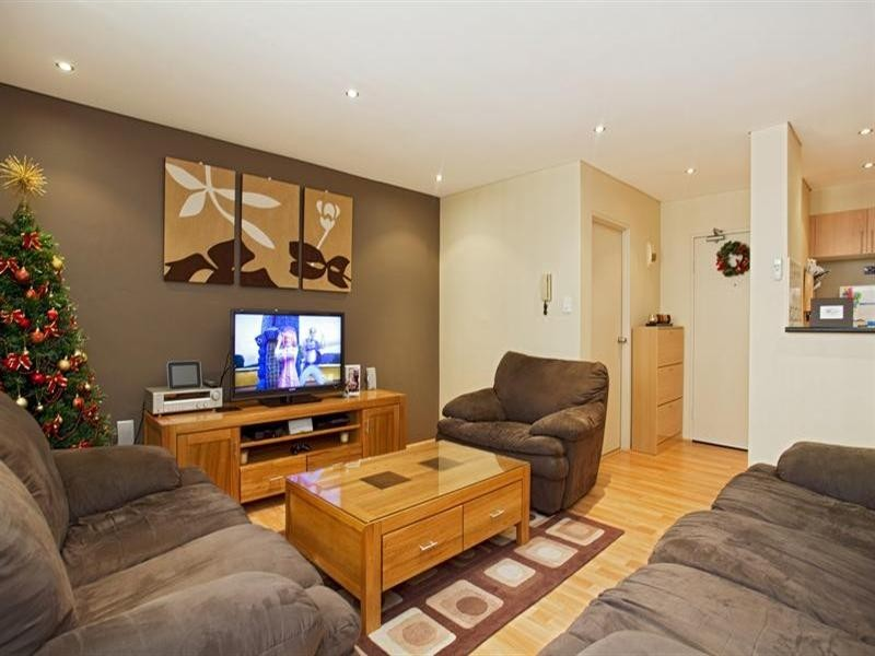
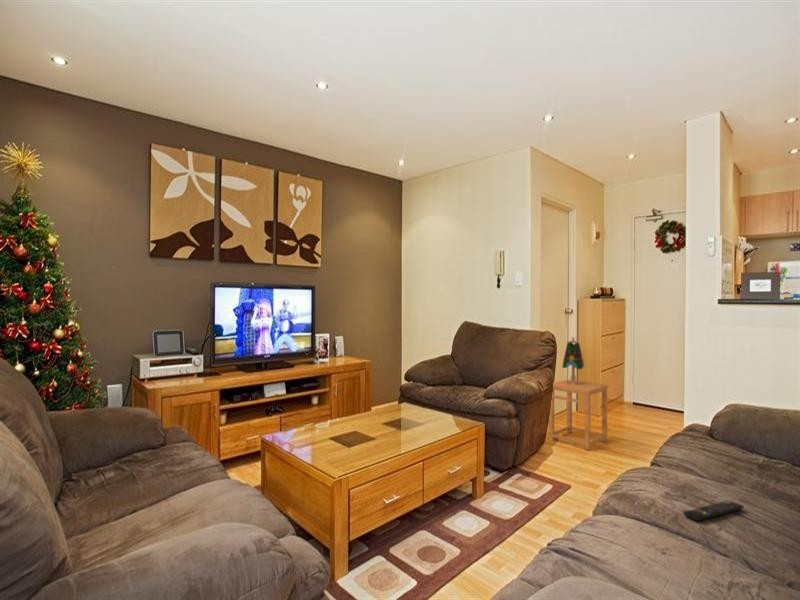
+ remote control (714, 510)
+ side table (571, 412)
+ table lamp (573, 360)
